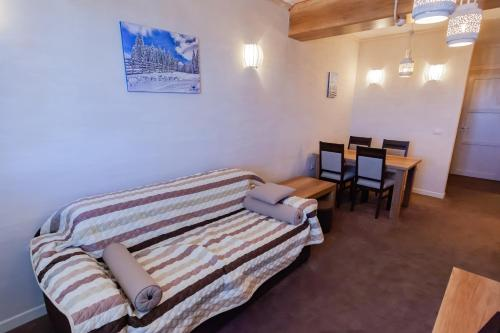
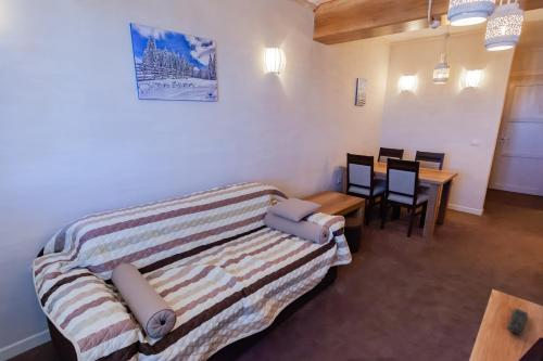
+ remote control (518, 319)
